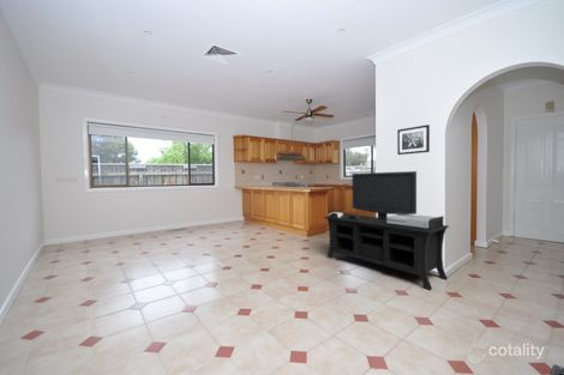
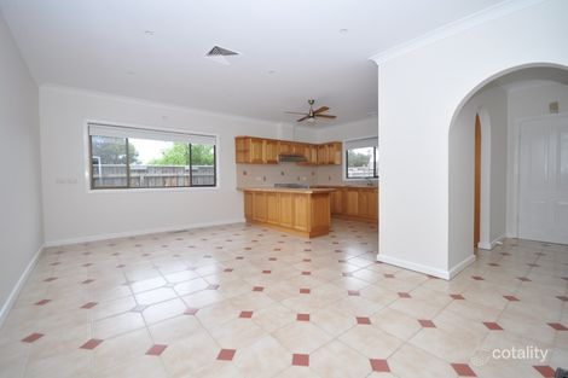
- media console (378, 219)
- wall art (413, 140)
